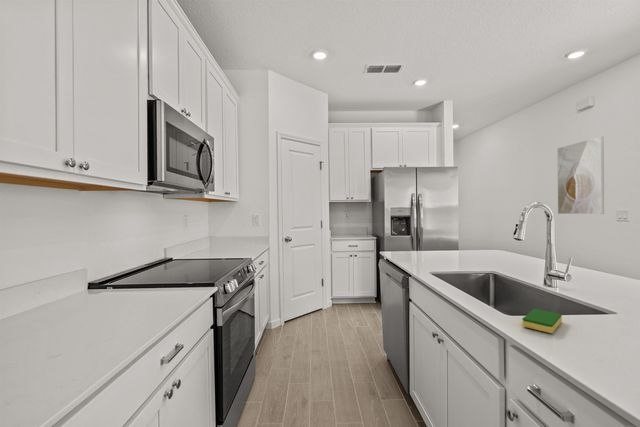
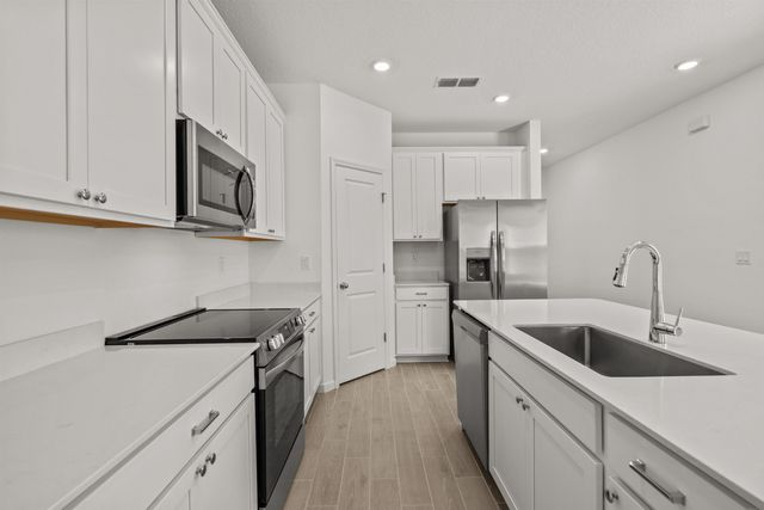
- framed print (578, 178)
- dish sponge (542, 320)
